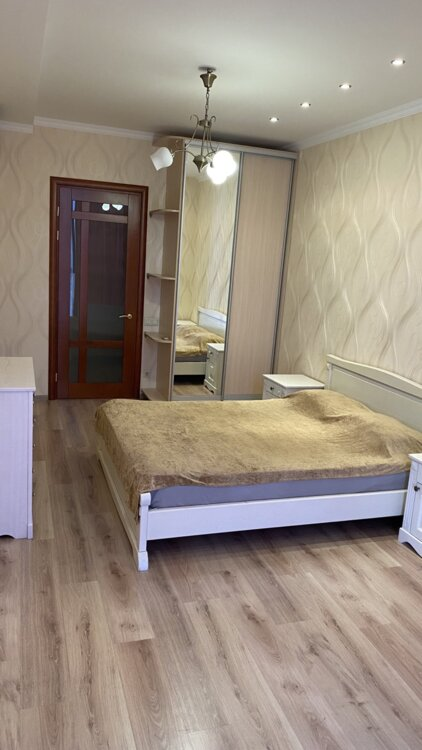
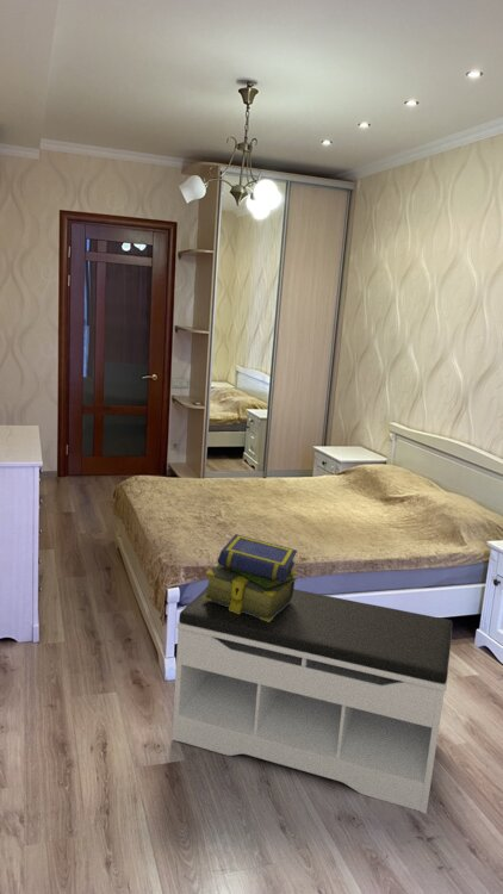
+ bench (311, 678)
+ stack of books (254, 573)
